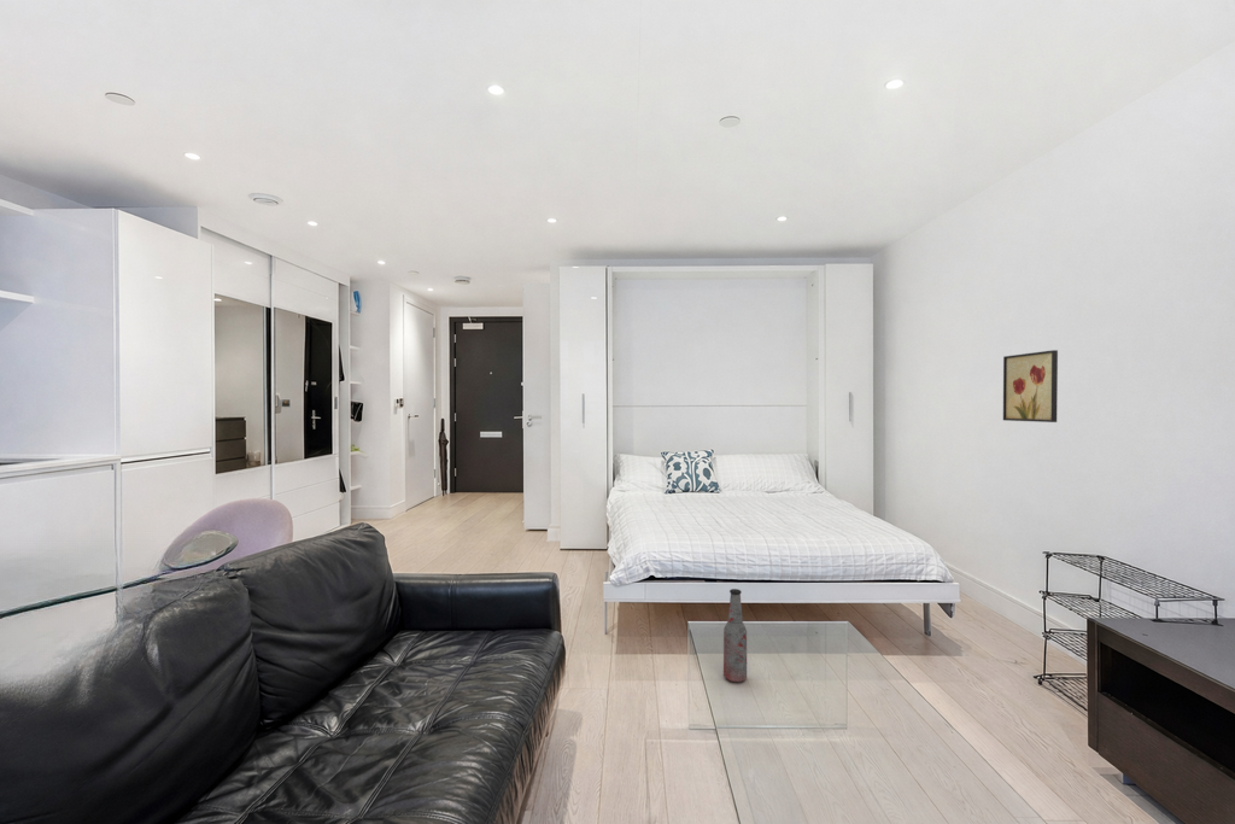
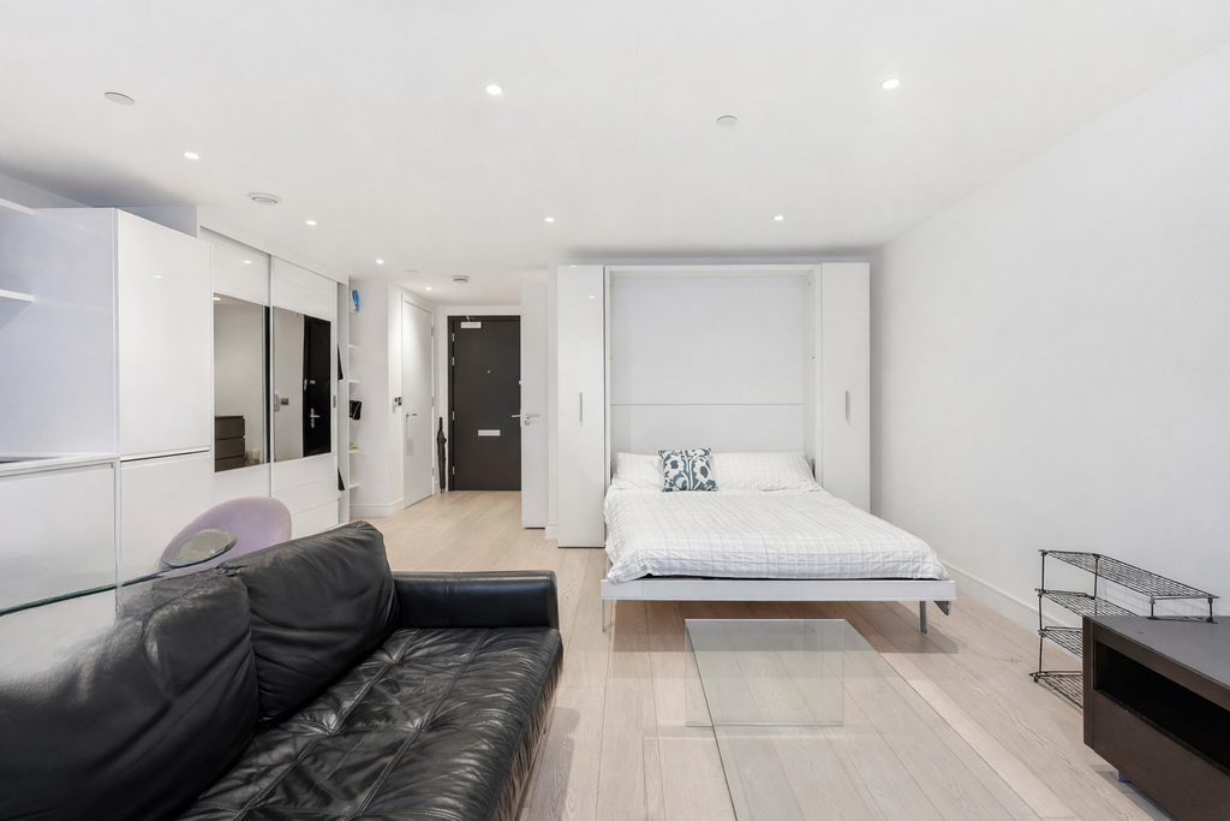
- wall art (1030, 387)
- bottle (734, 633)
